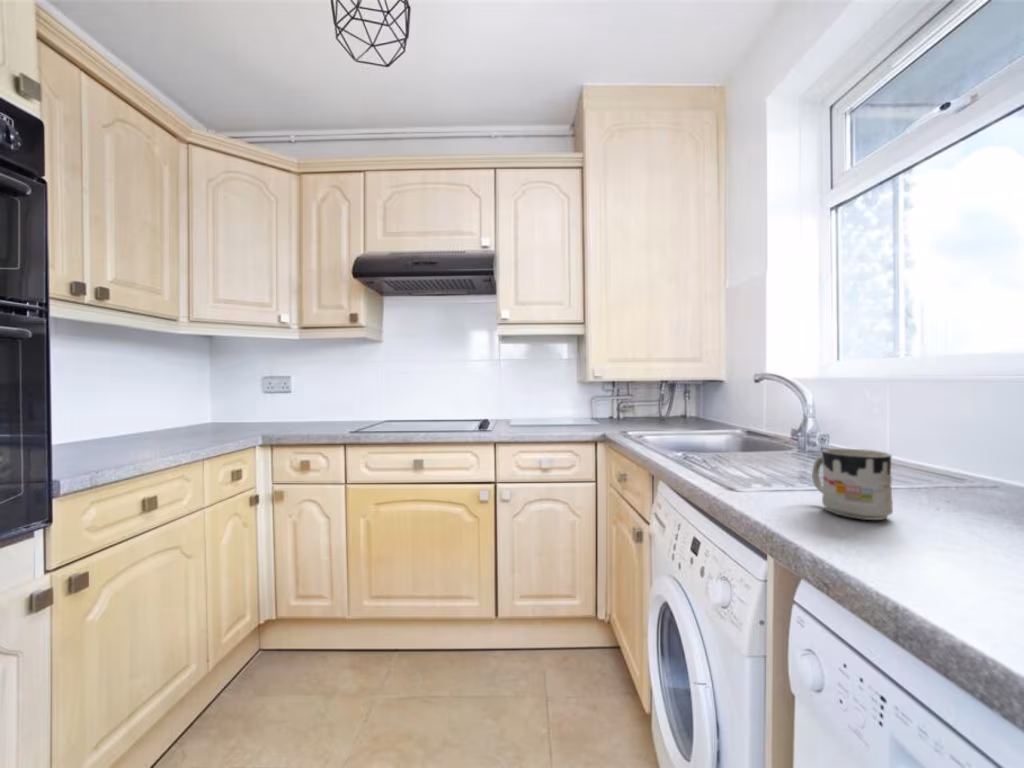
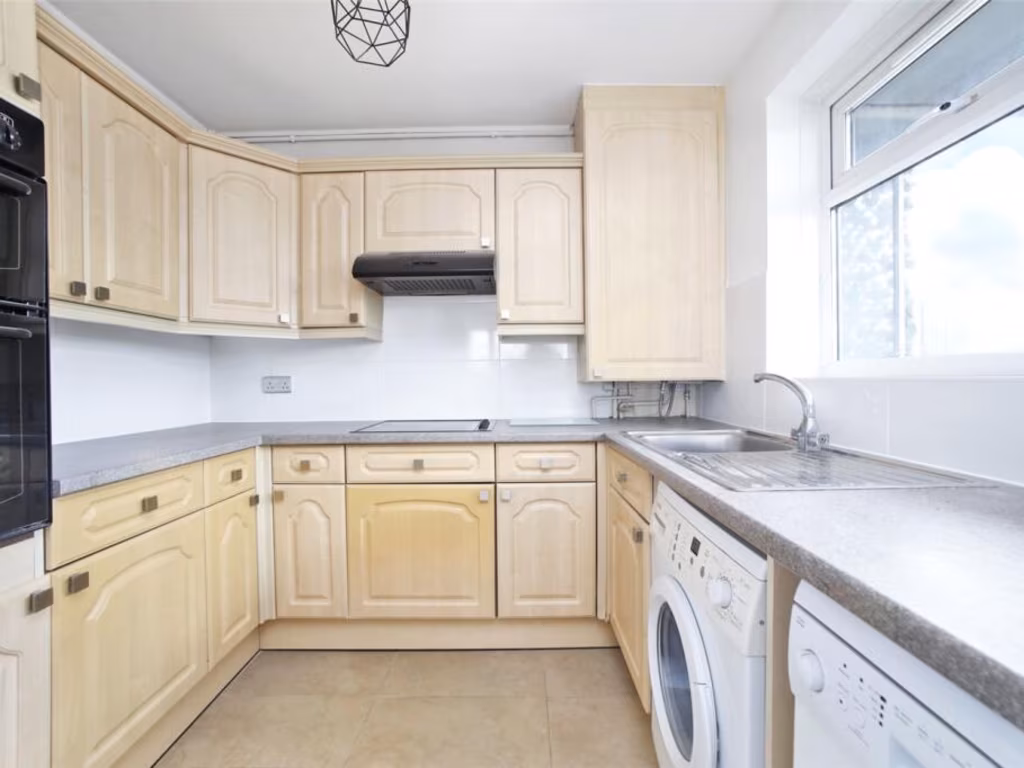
- mug (847, 480)
